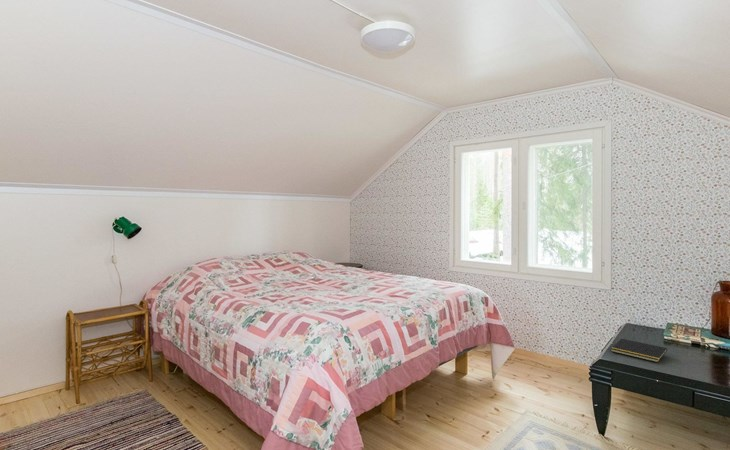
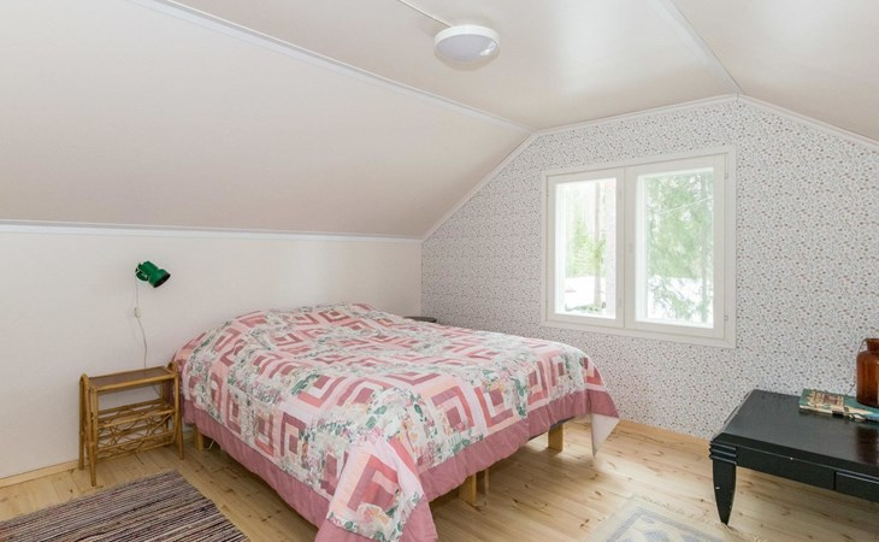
- notepad (638, 349)
